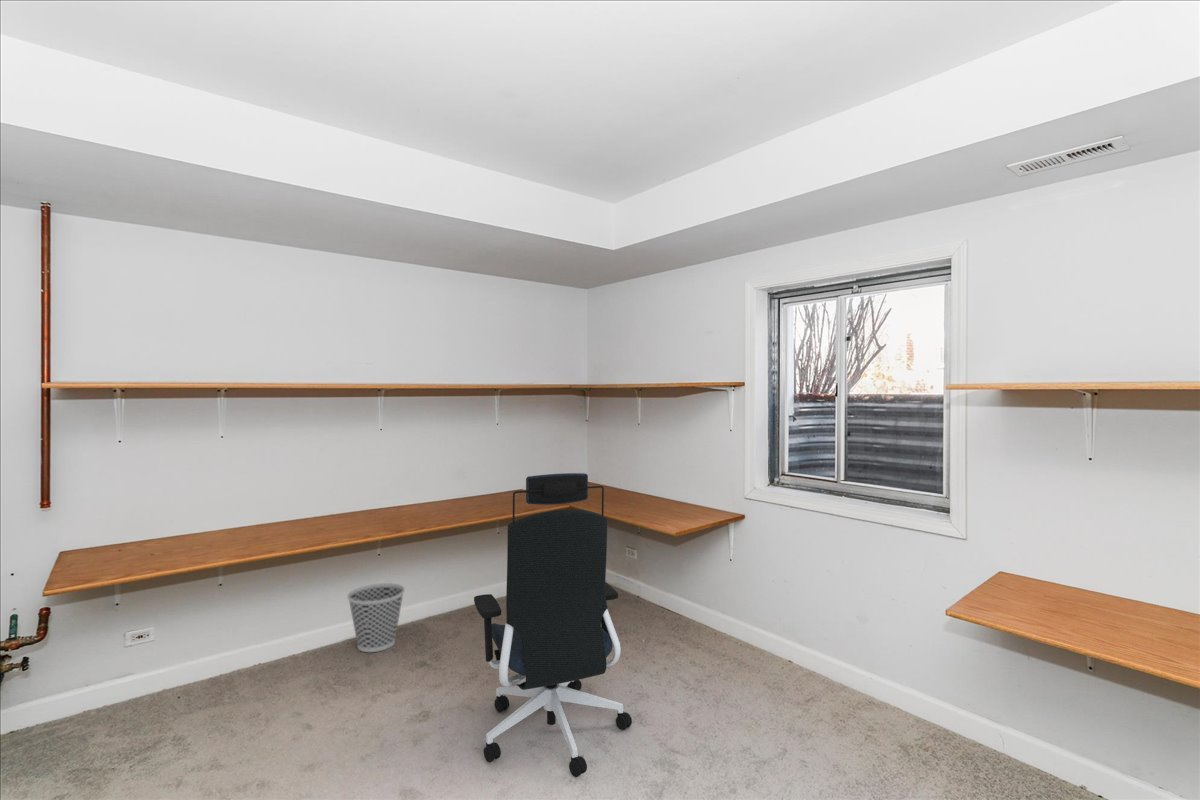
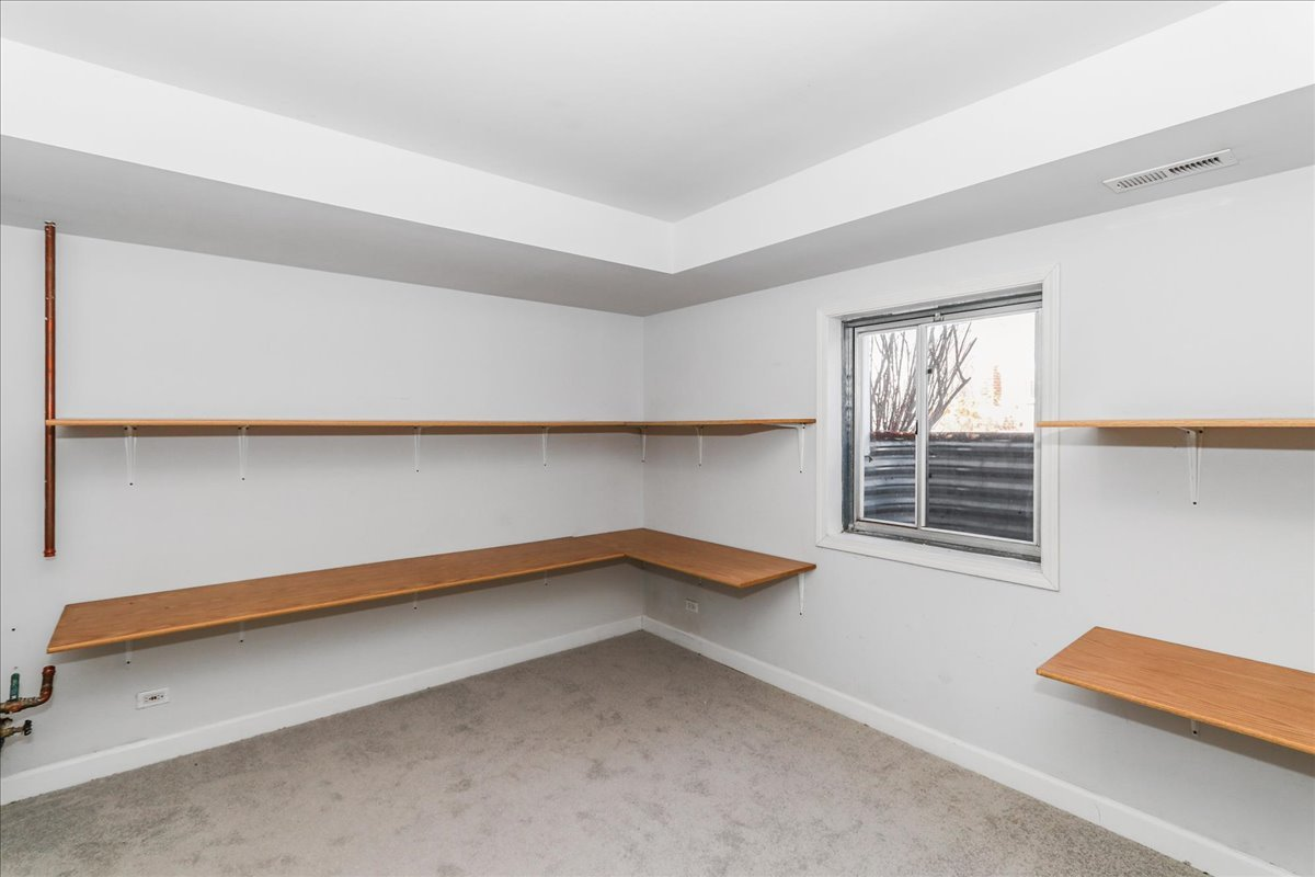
- office chair (555, 601)
- wastebasket (376, 618)
